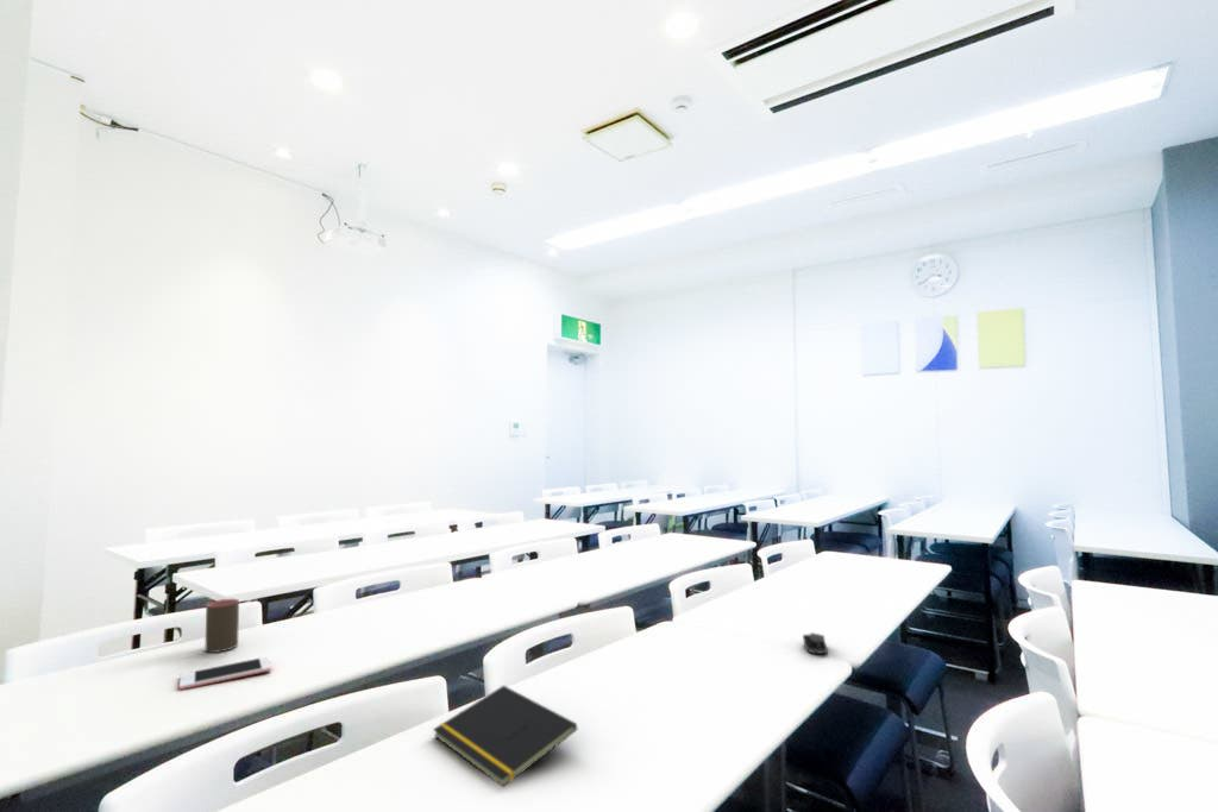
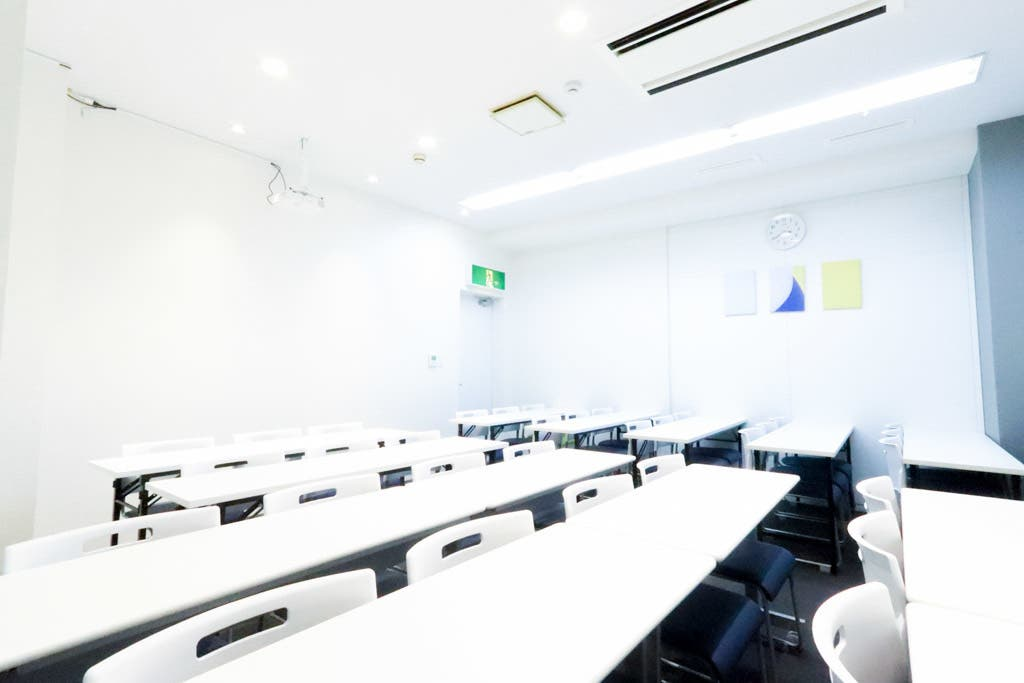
- cell phone (226, 672)
- notepad (503, 729)
- cup (221, 624)
- computer mouse (815, 640)
